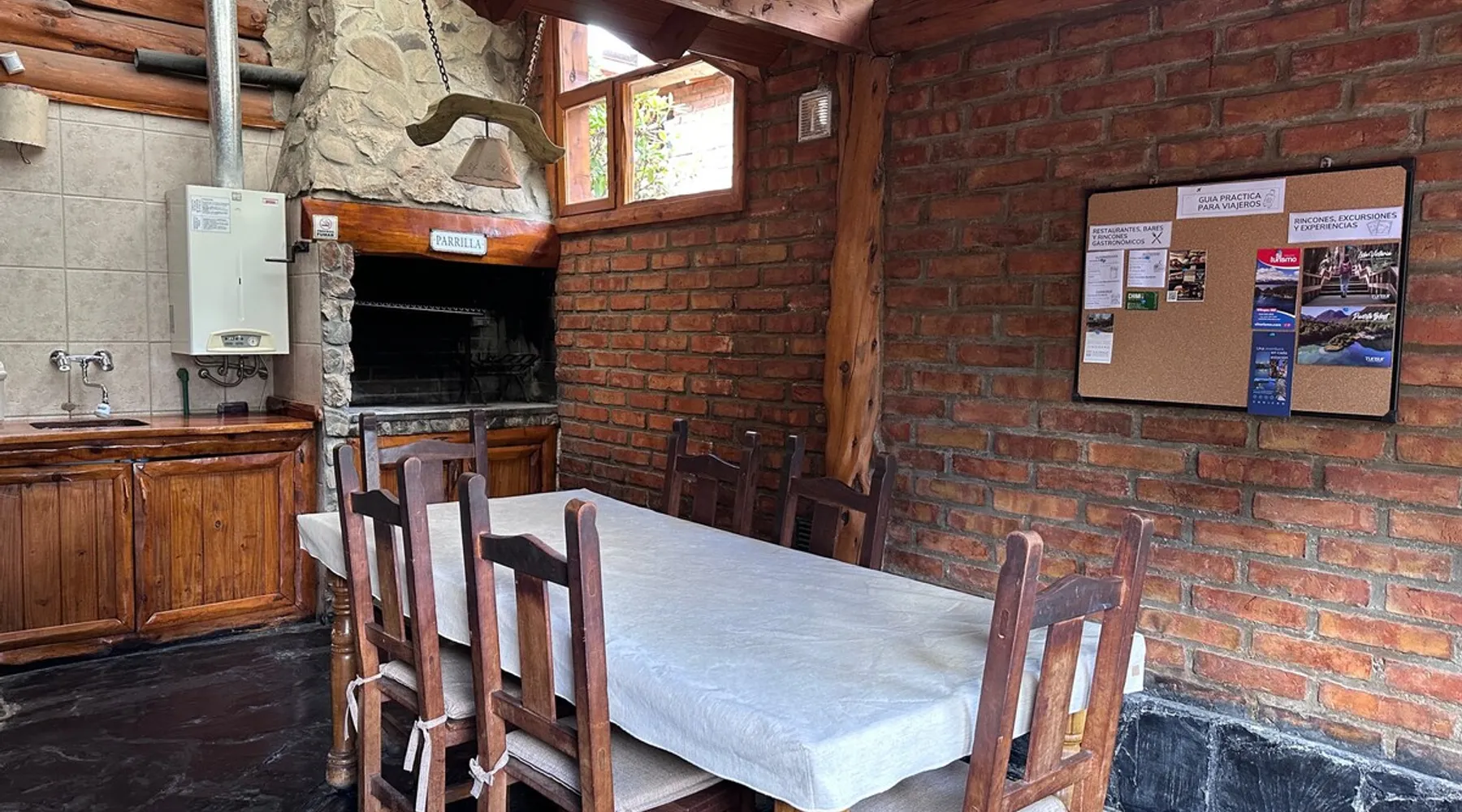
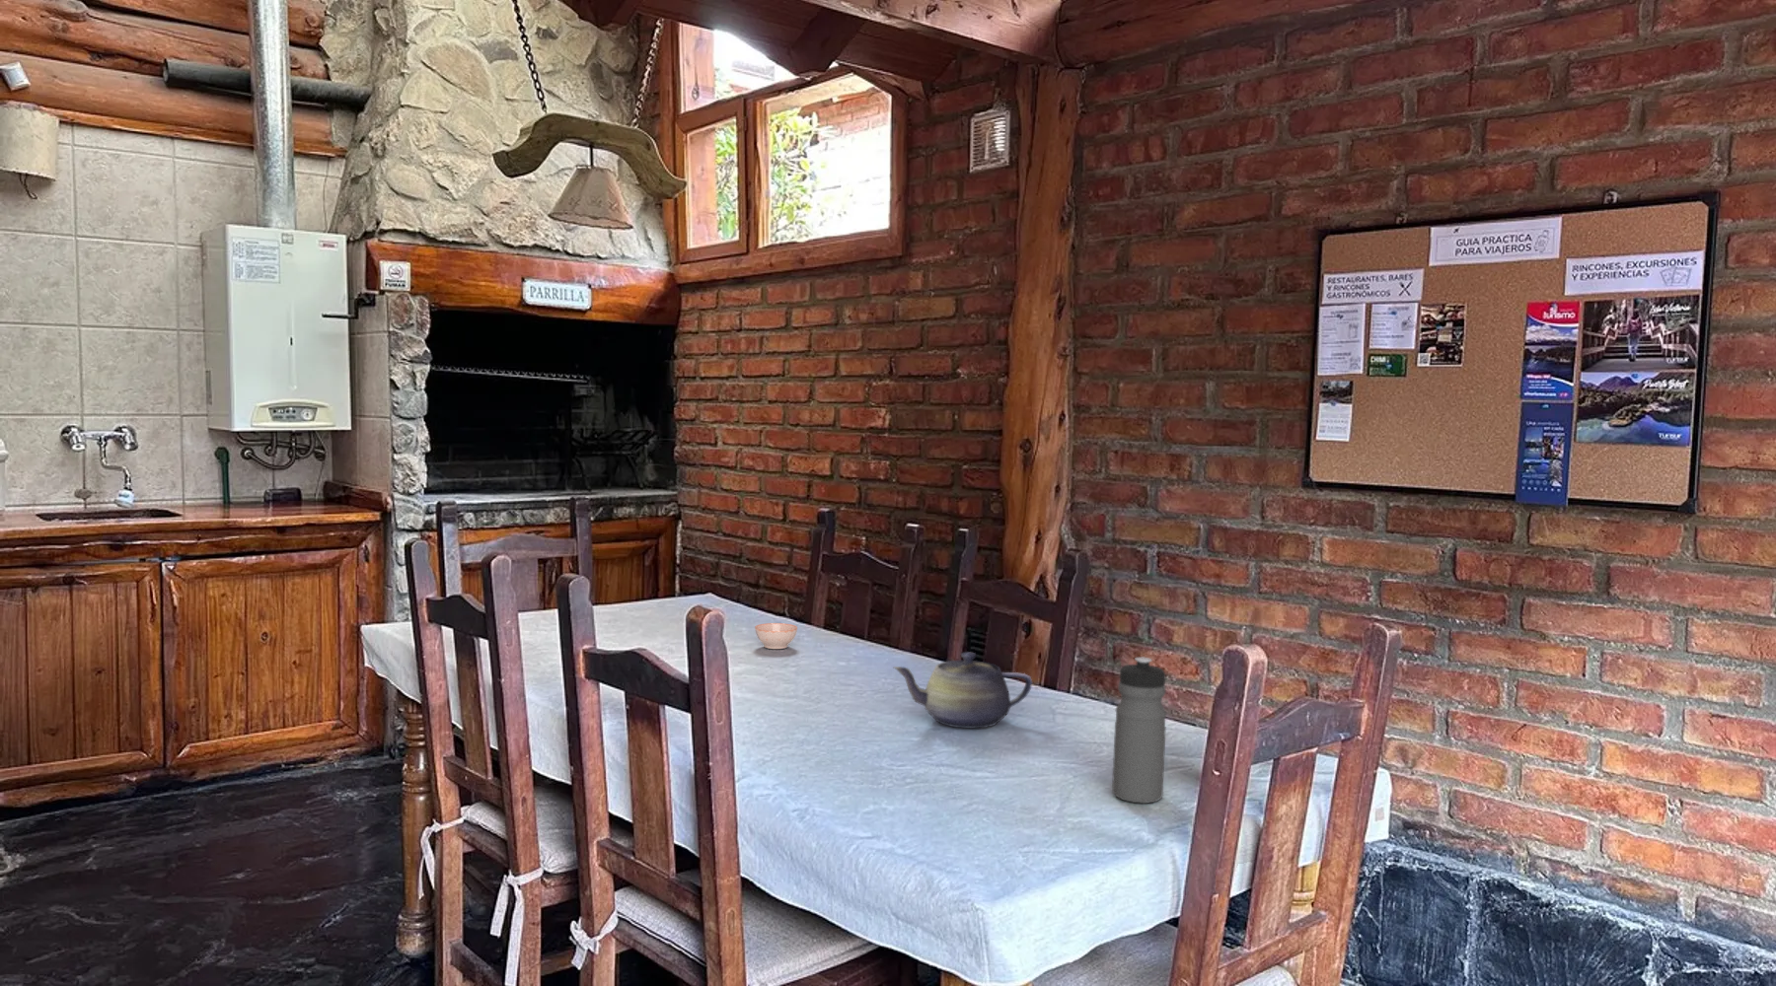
+ teapot (962, 686)
+ water bottle (1139, 726)
+ teacup (775, 635)
